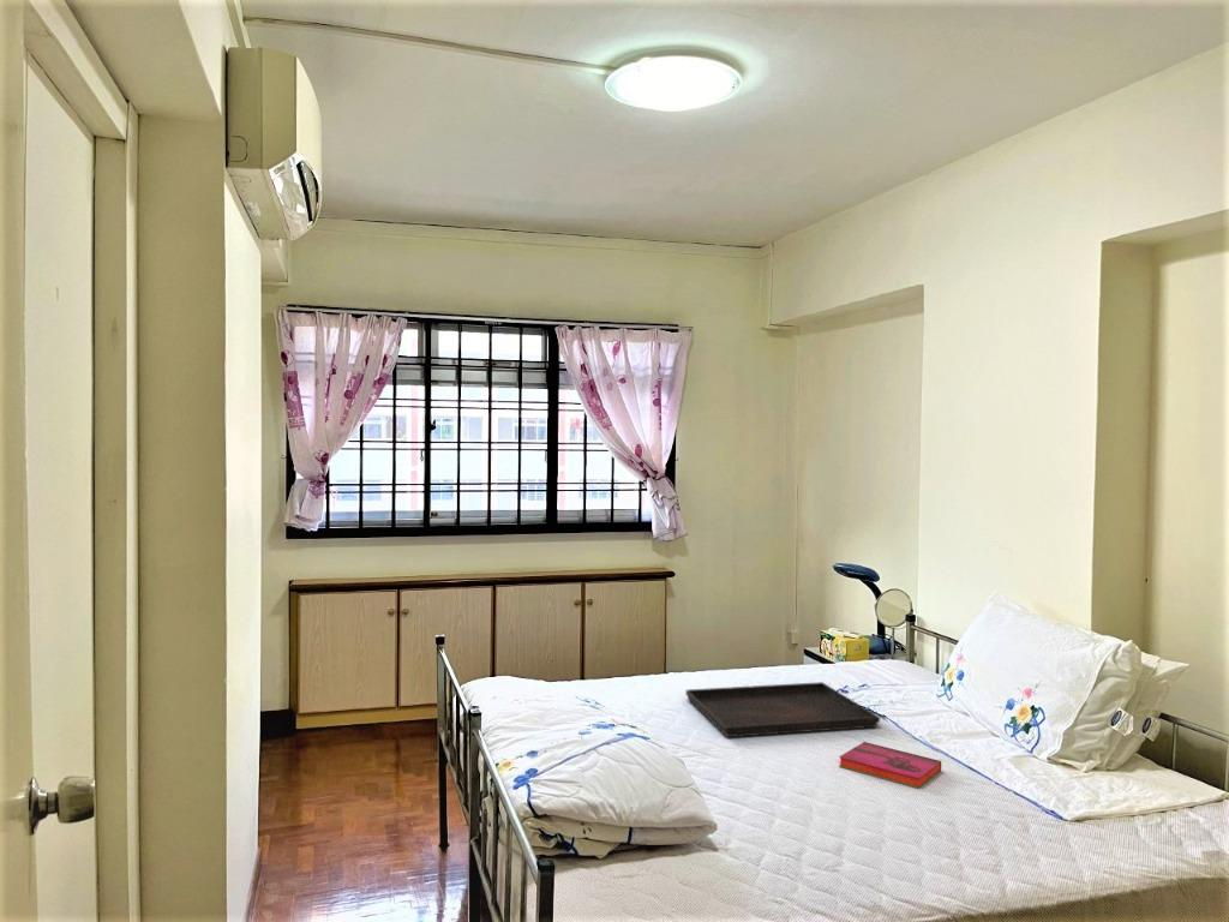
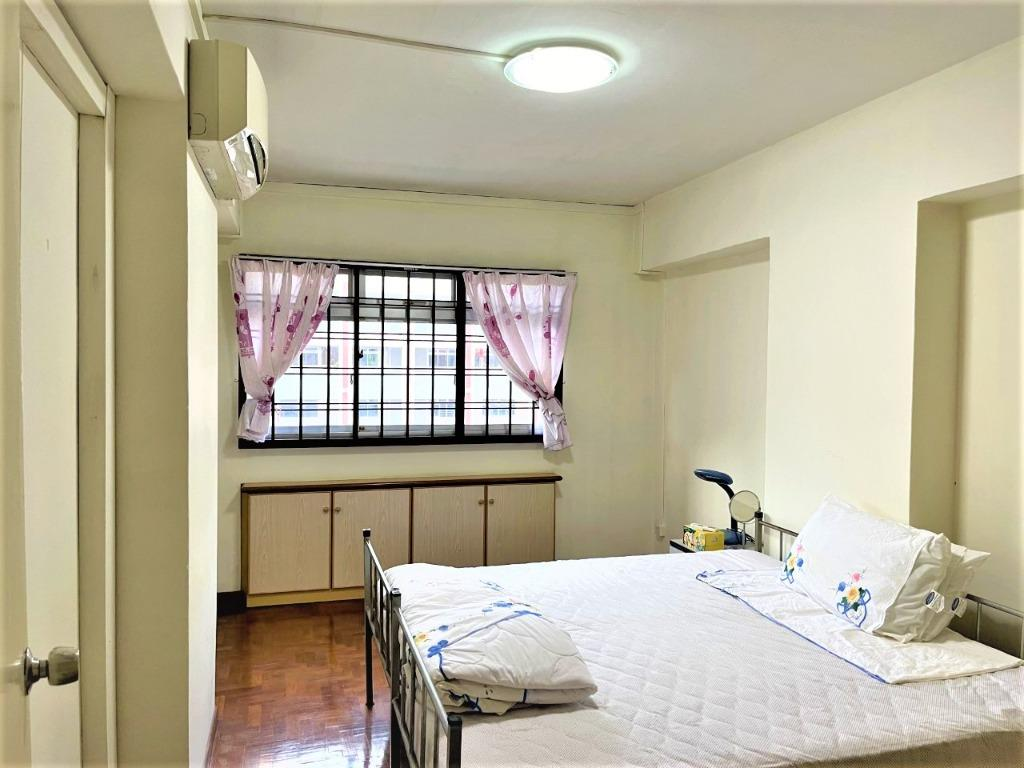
- serving tray (778, 707)
- hardback book (889, 764)
